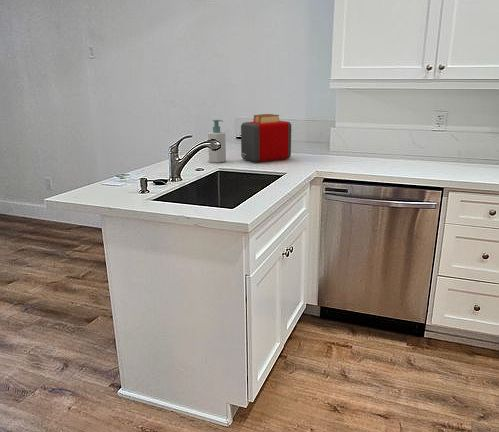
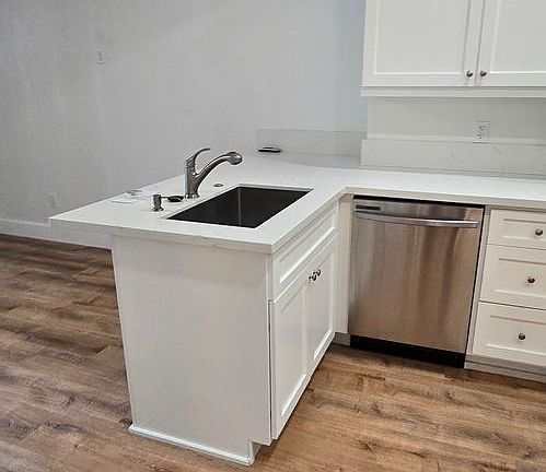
- toaster (266, 137)
- soap bottle (217, 140)
